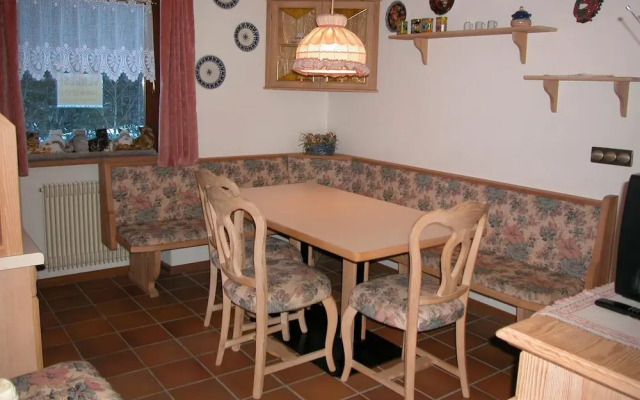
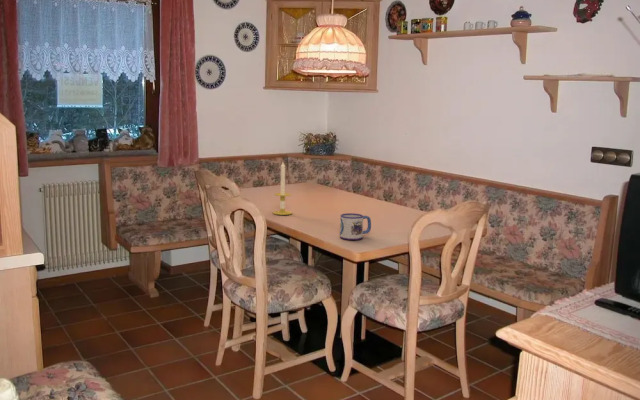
+ candle (282, 187)
+ mug (355, 226)
